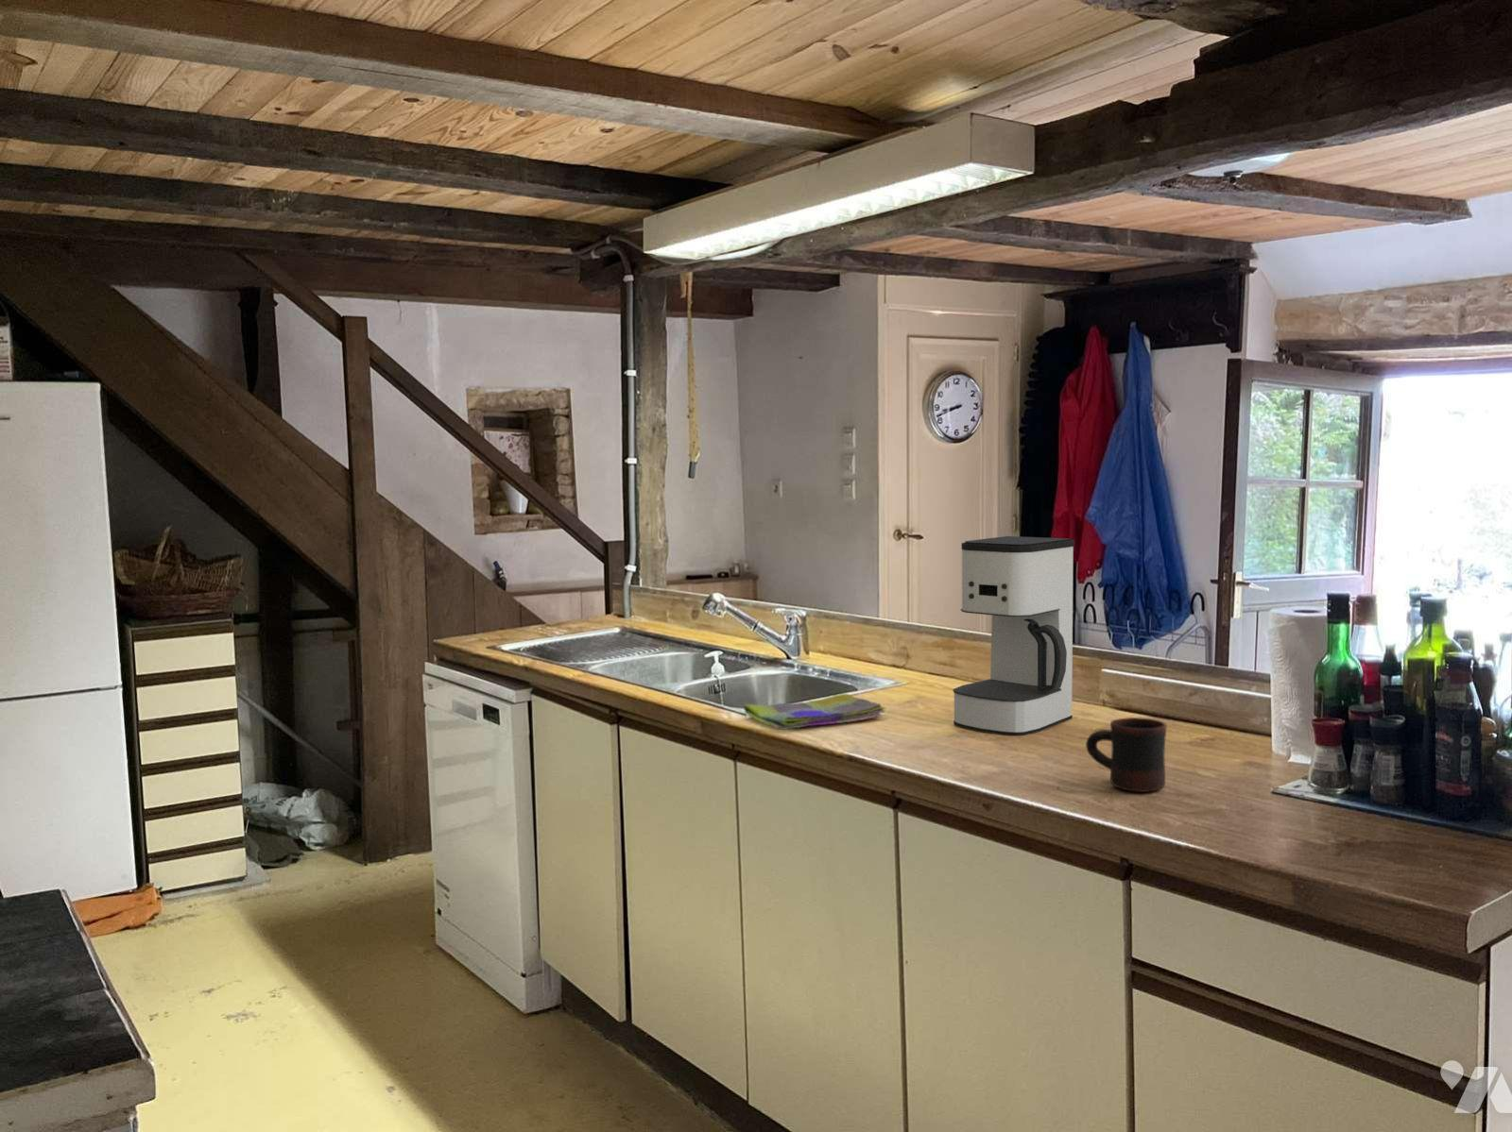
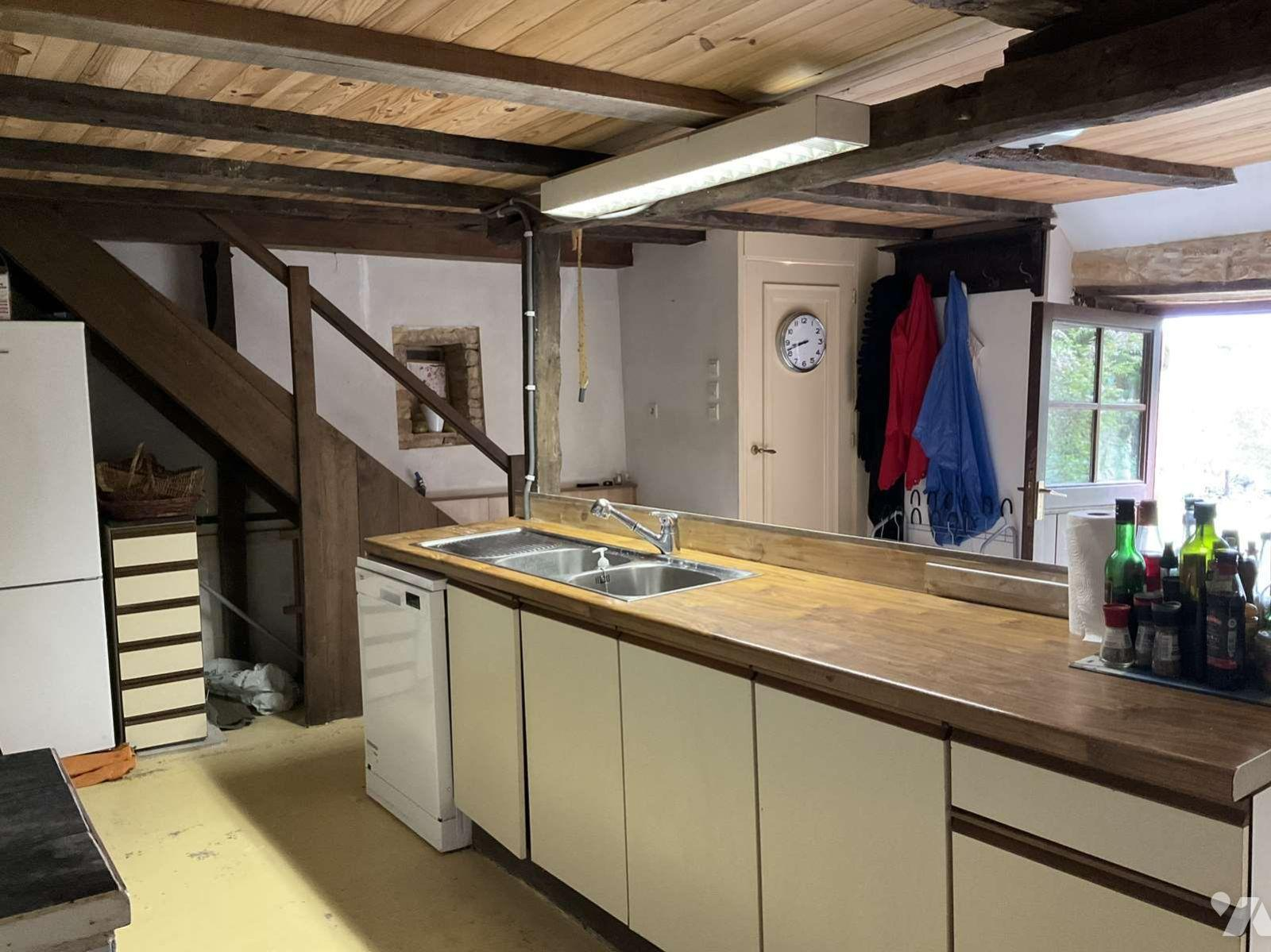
- mug (1124, 754)
- coffee maker (1017, 633)
- dish towel (814, 710)
